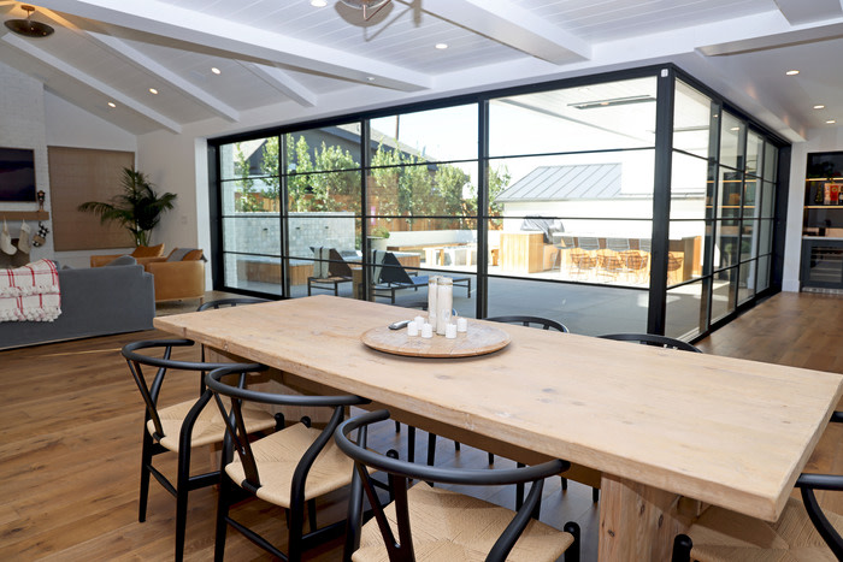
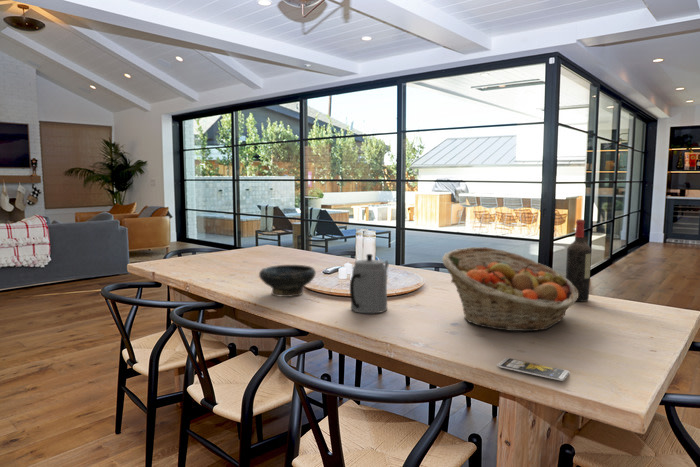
+ fruit basket (508, 285)
+ teapot (370, 281)
+ bowl (287, 280)
+ wine bottle (578, 259)
+ smartphone (532, 368)
